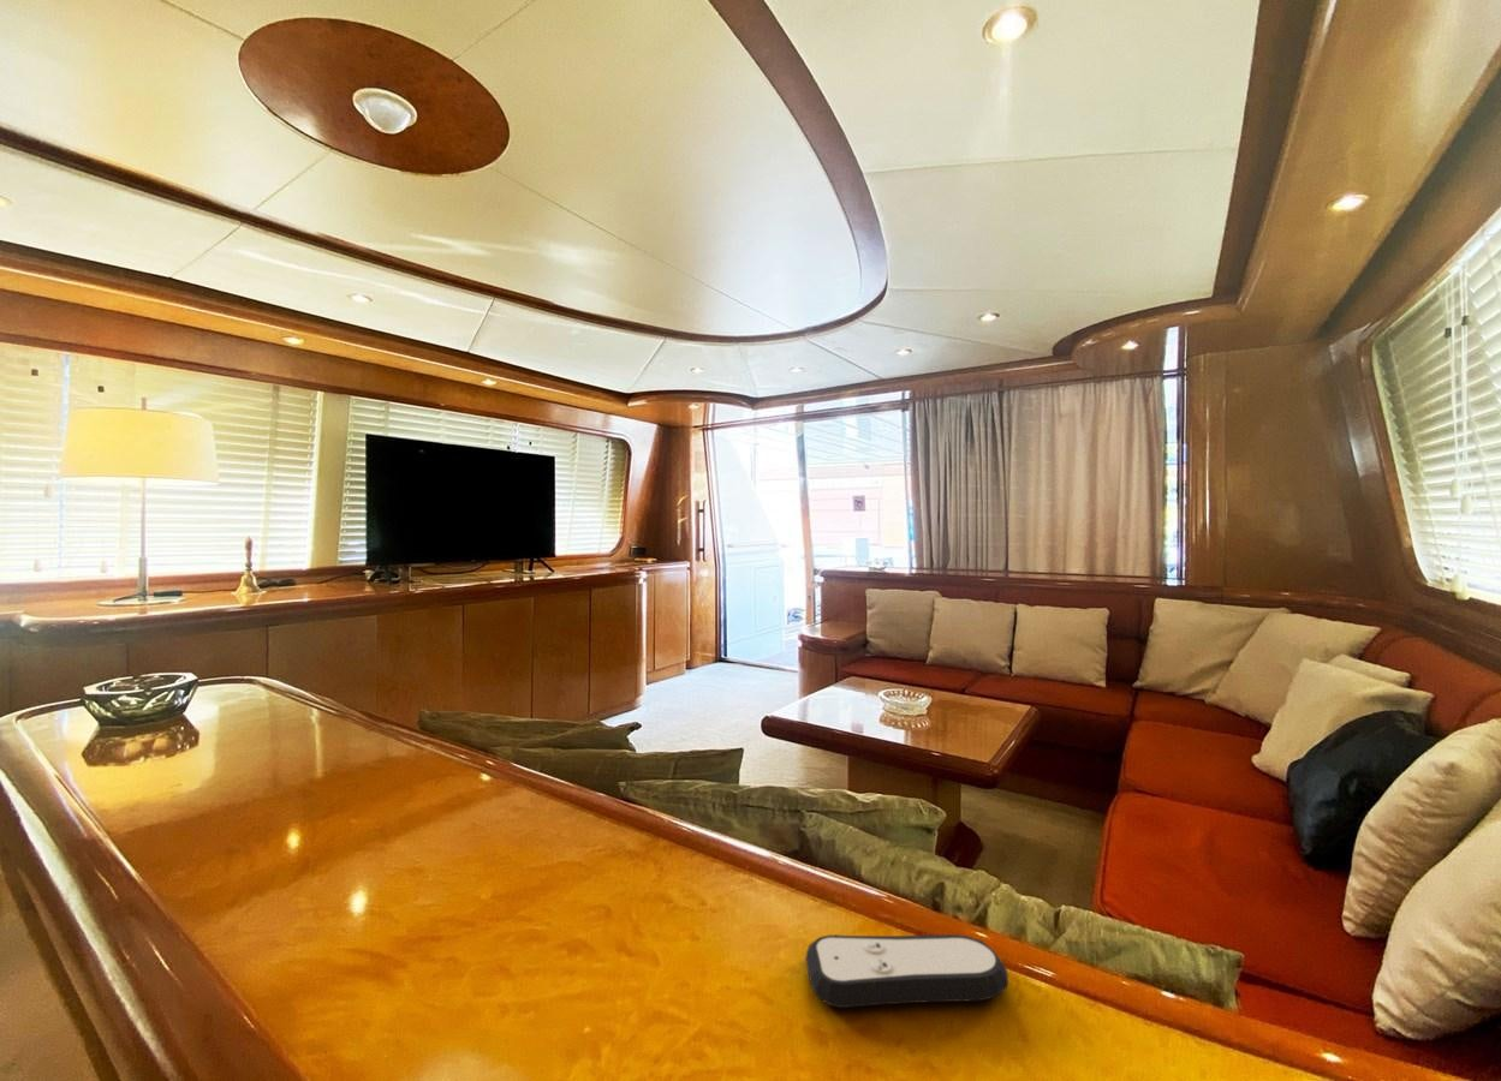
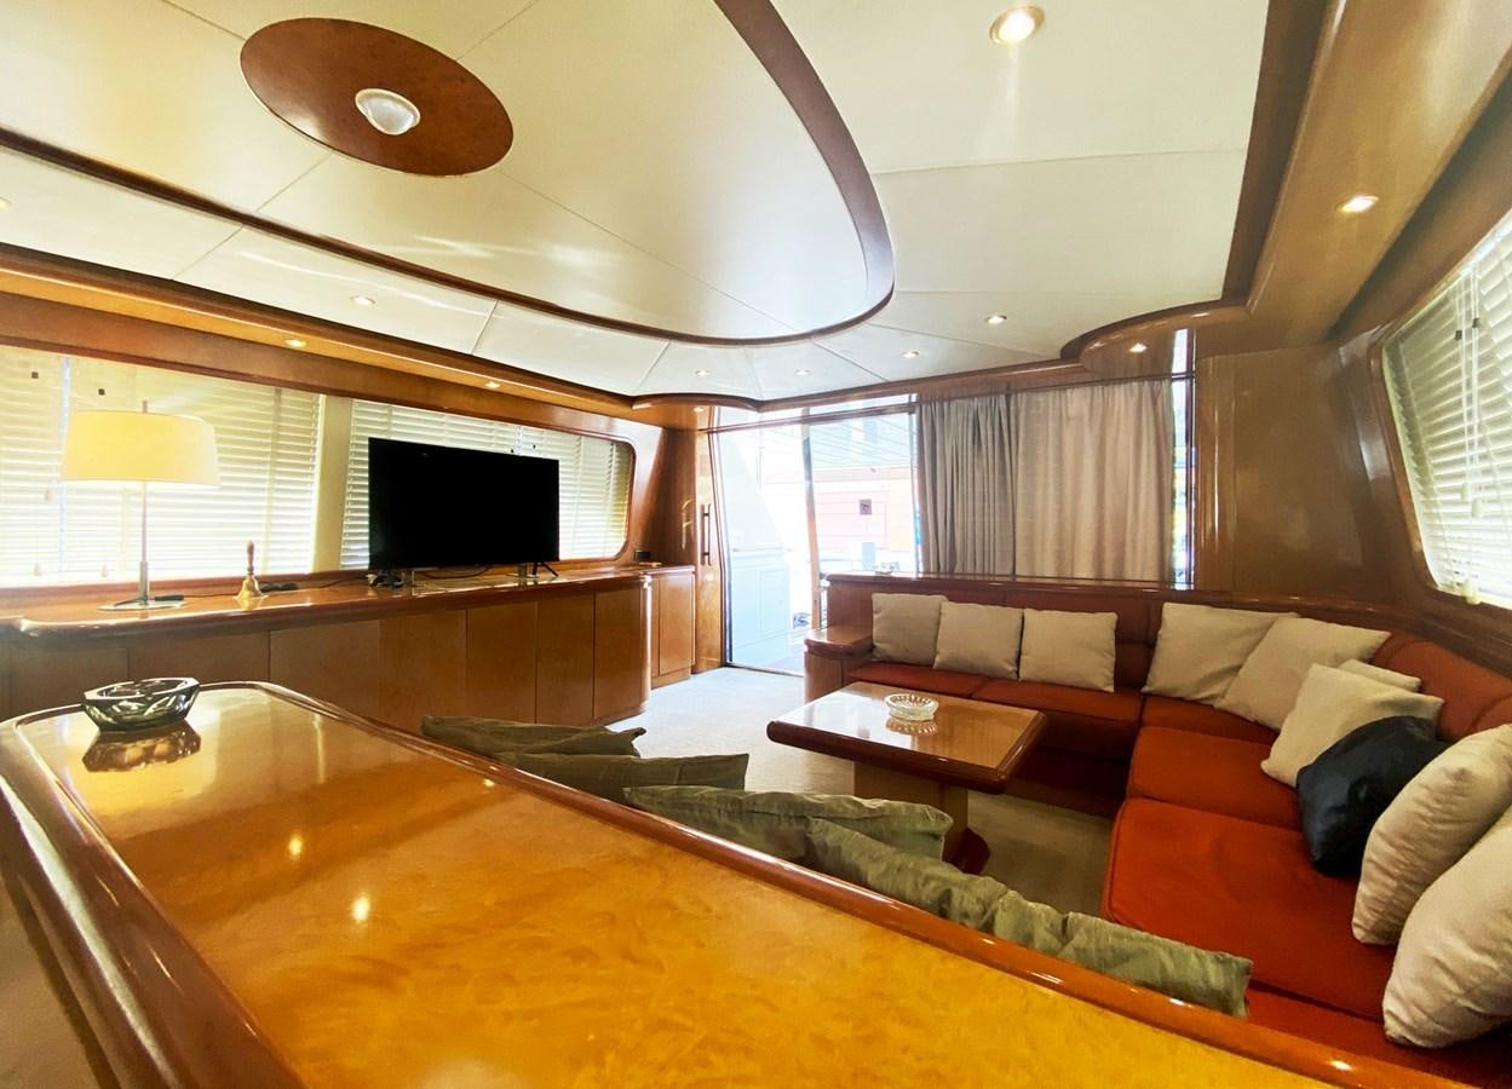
- remote control (905, 966)
